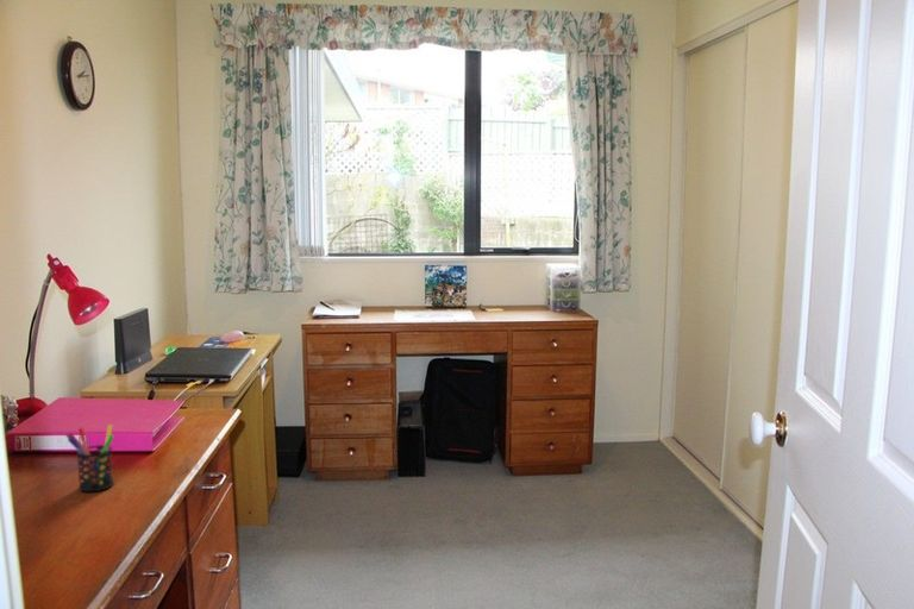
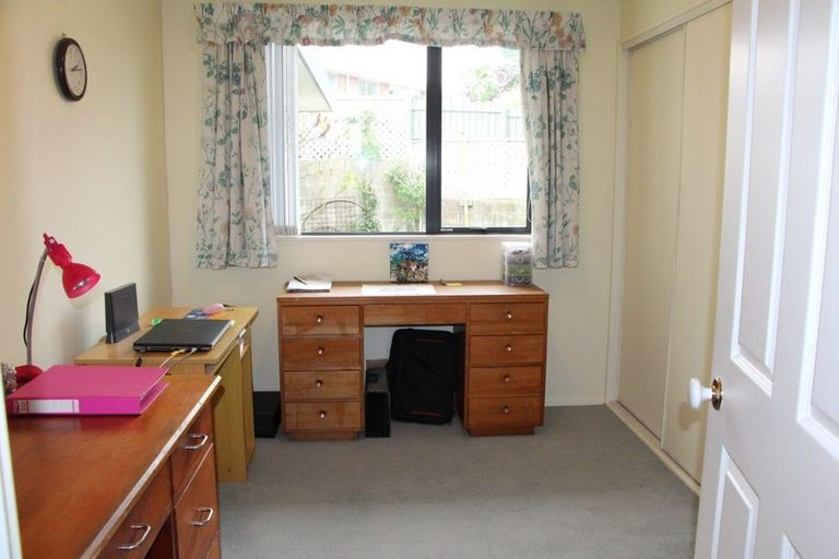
- pen holder (95, 456)
